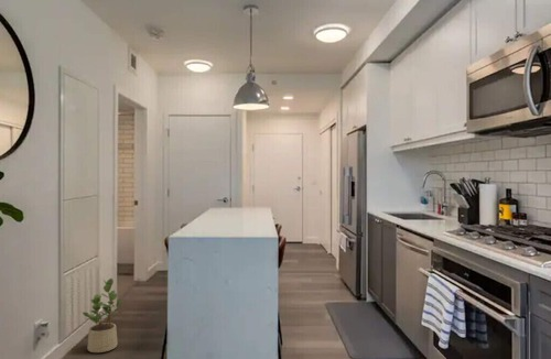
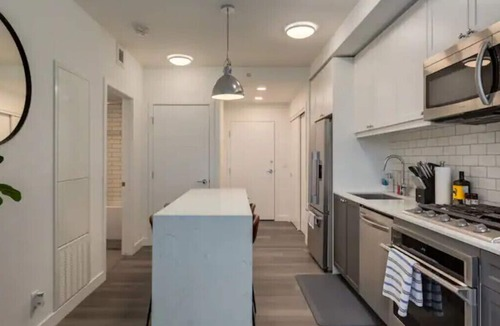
- potted plant (99, 313)
